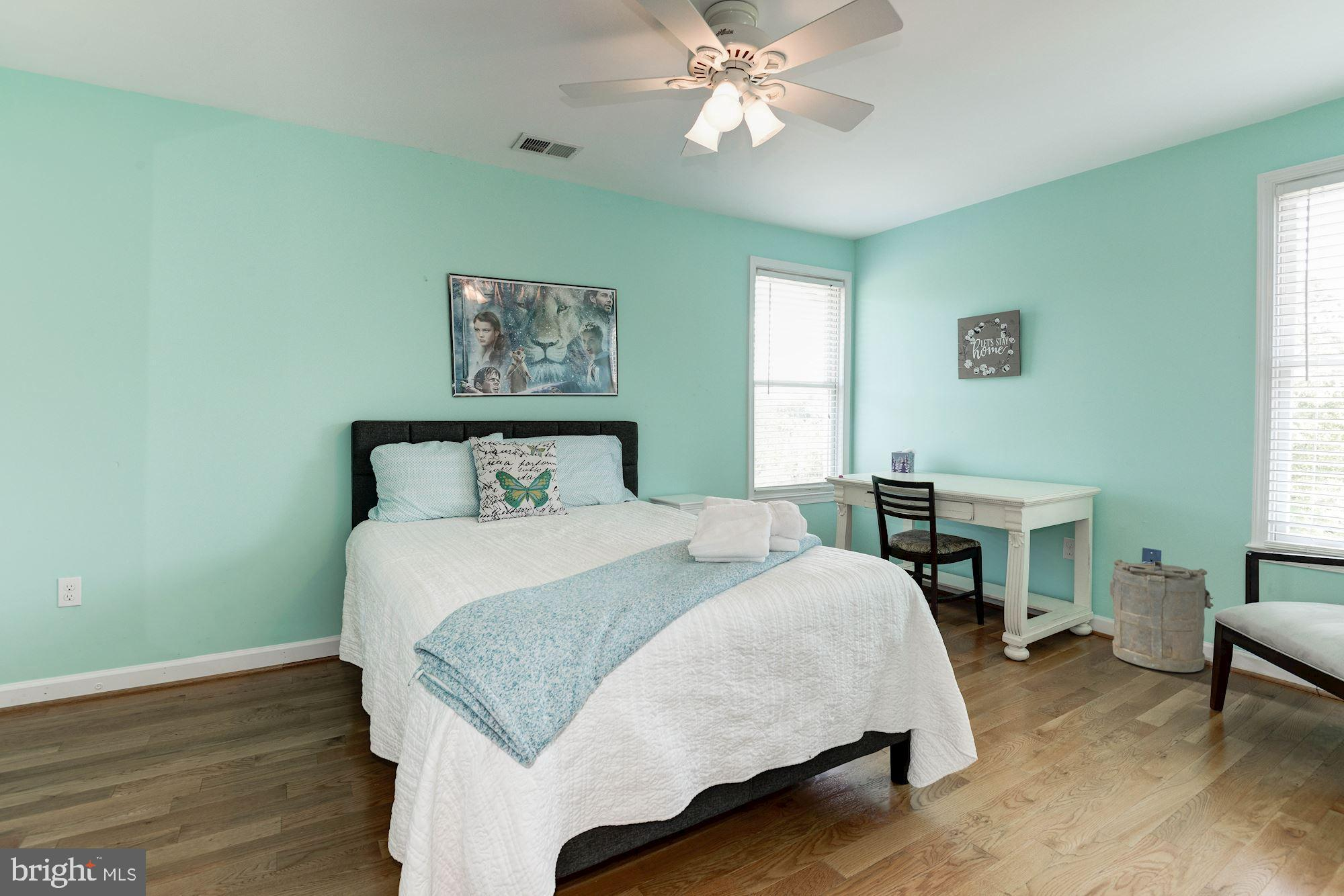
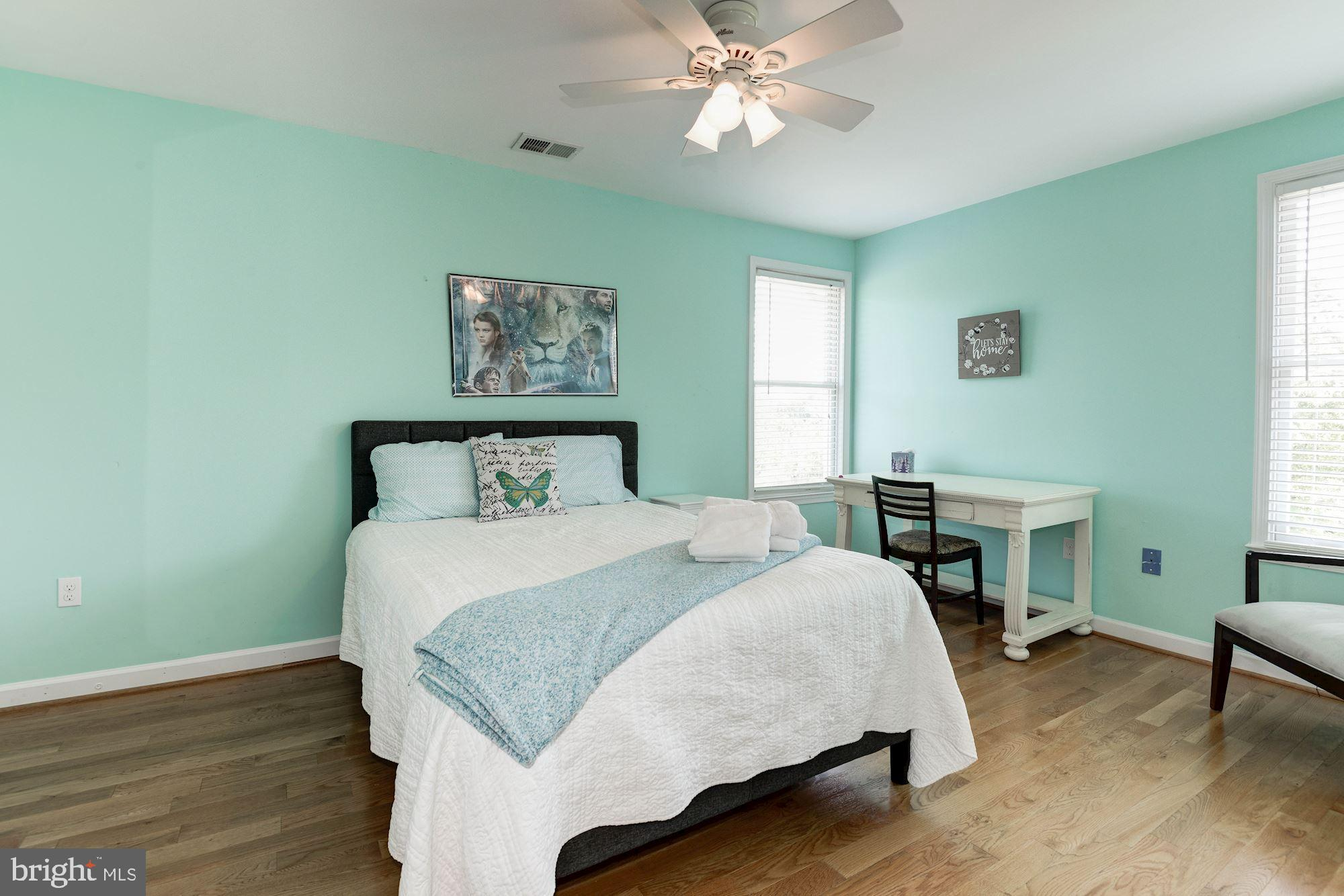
- laundry hamper (1154, 609)
